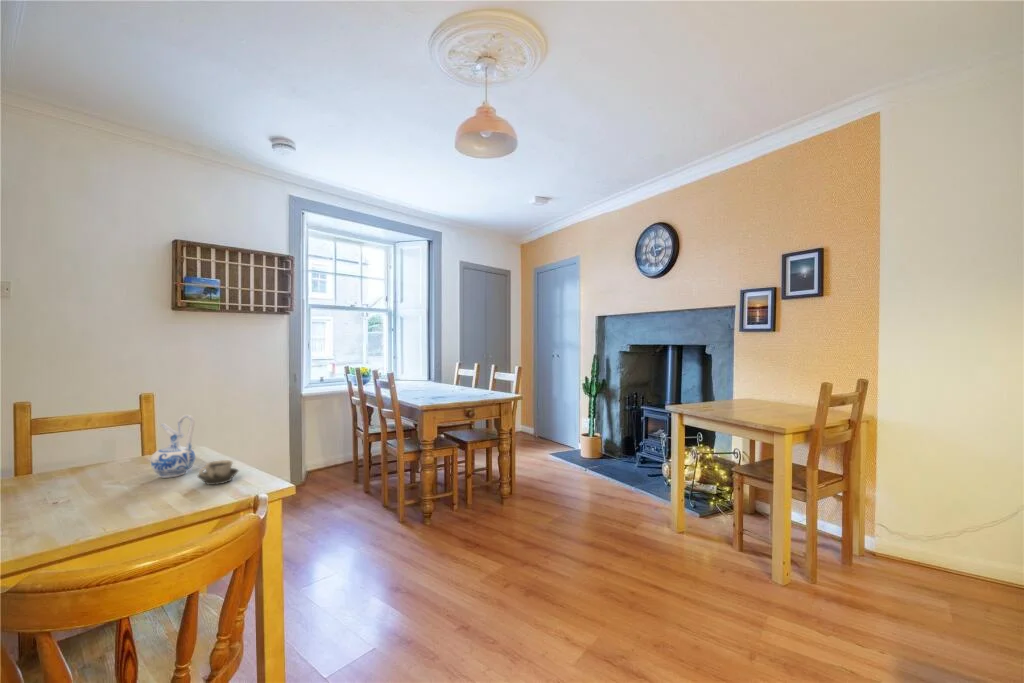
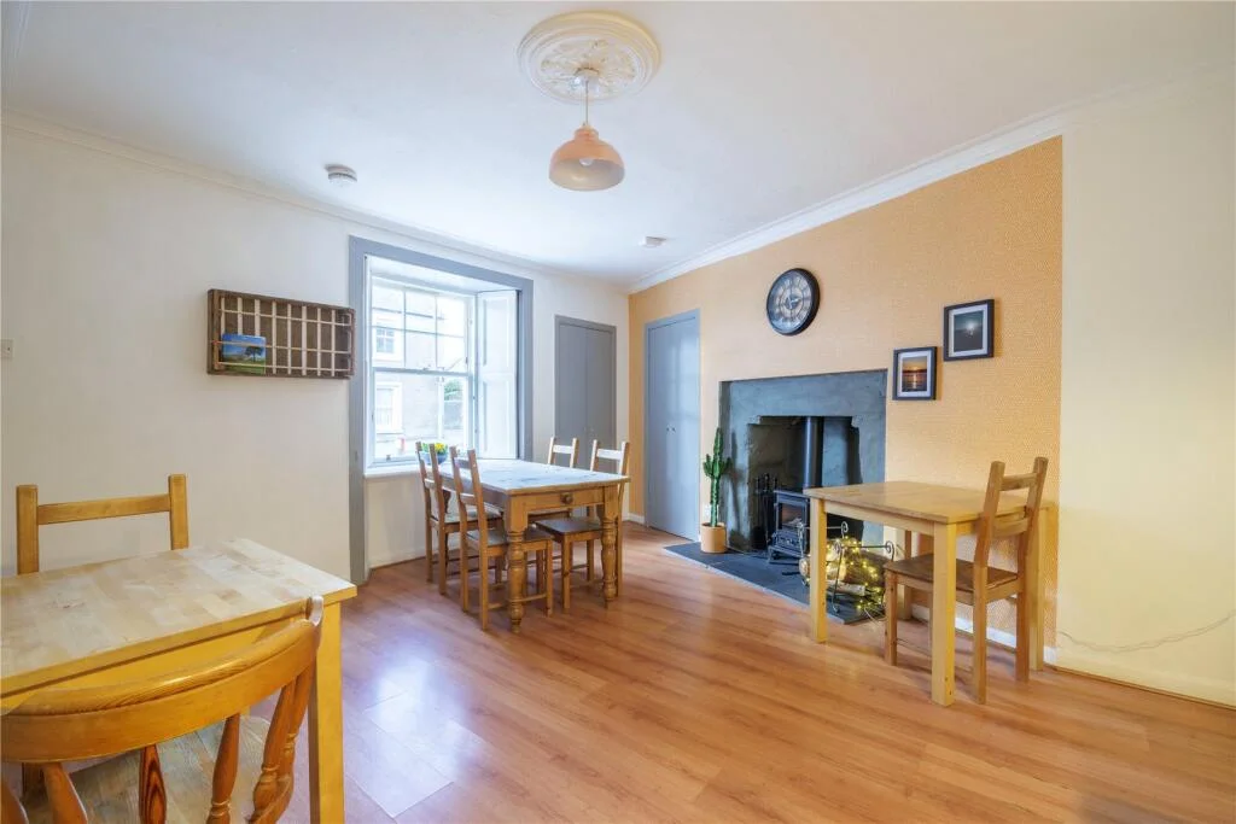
- ceramic pitcher (173, 445)
- cup (218, 472)
